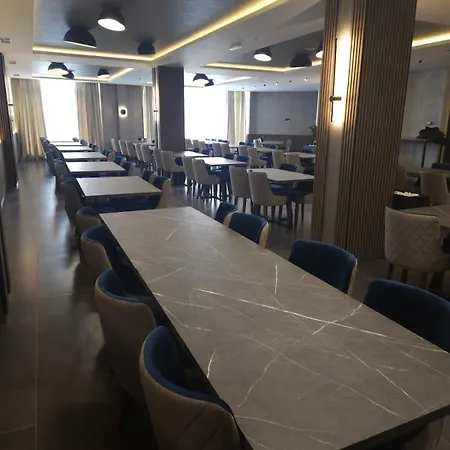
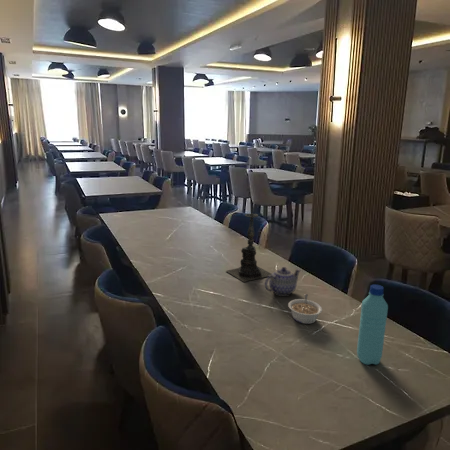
+ legume (304, 310)
+ water bottle (372, 324)
+ candle holder (250, 239)
+ teapot (283, 279)
